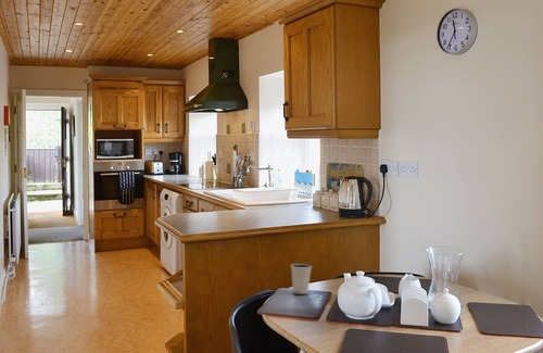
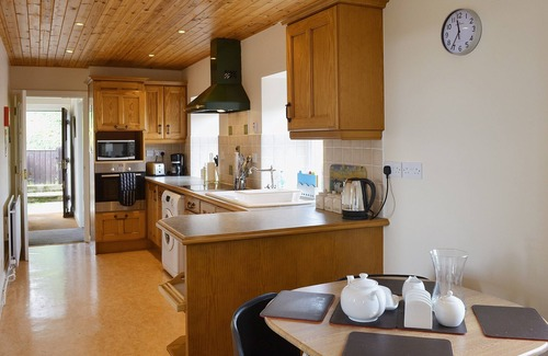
- dixie cup (301, 278)
